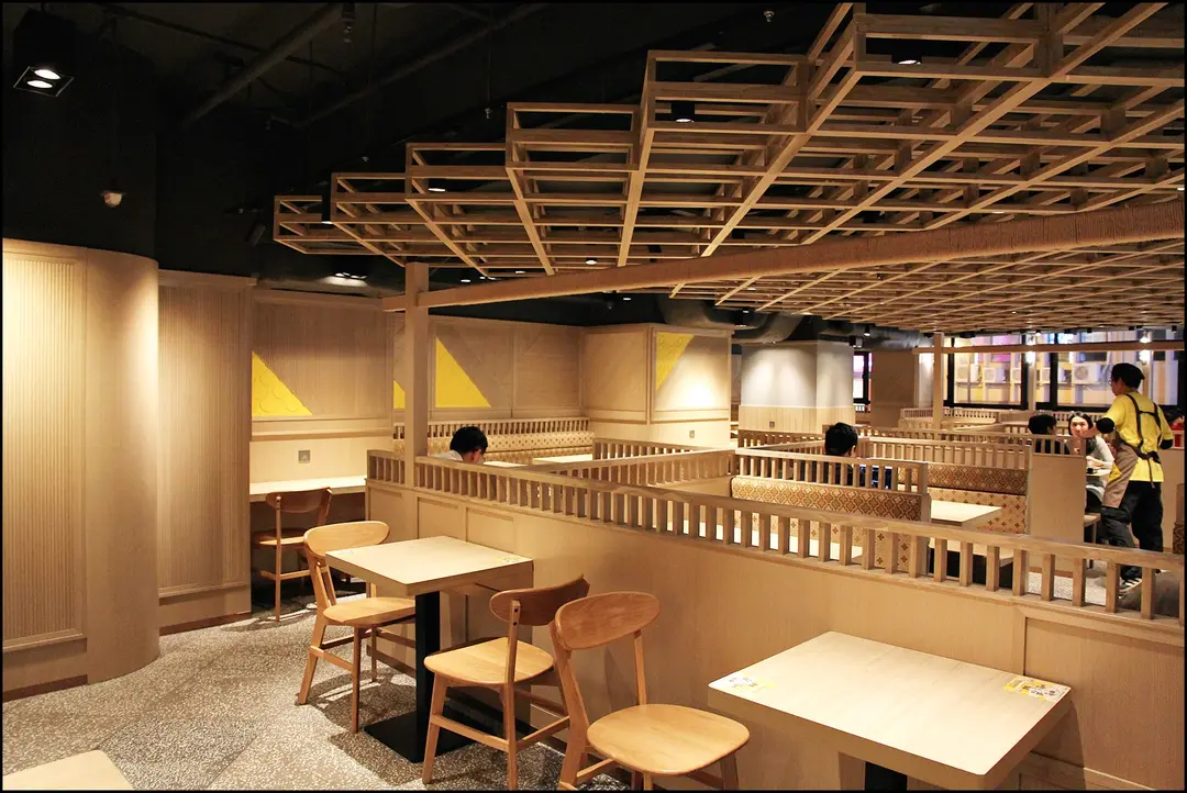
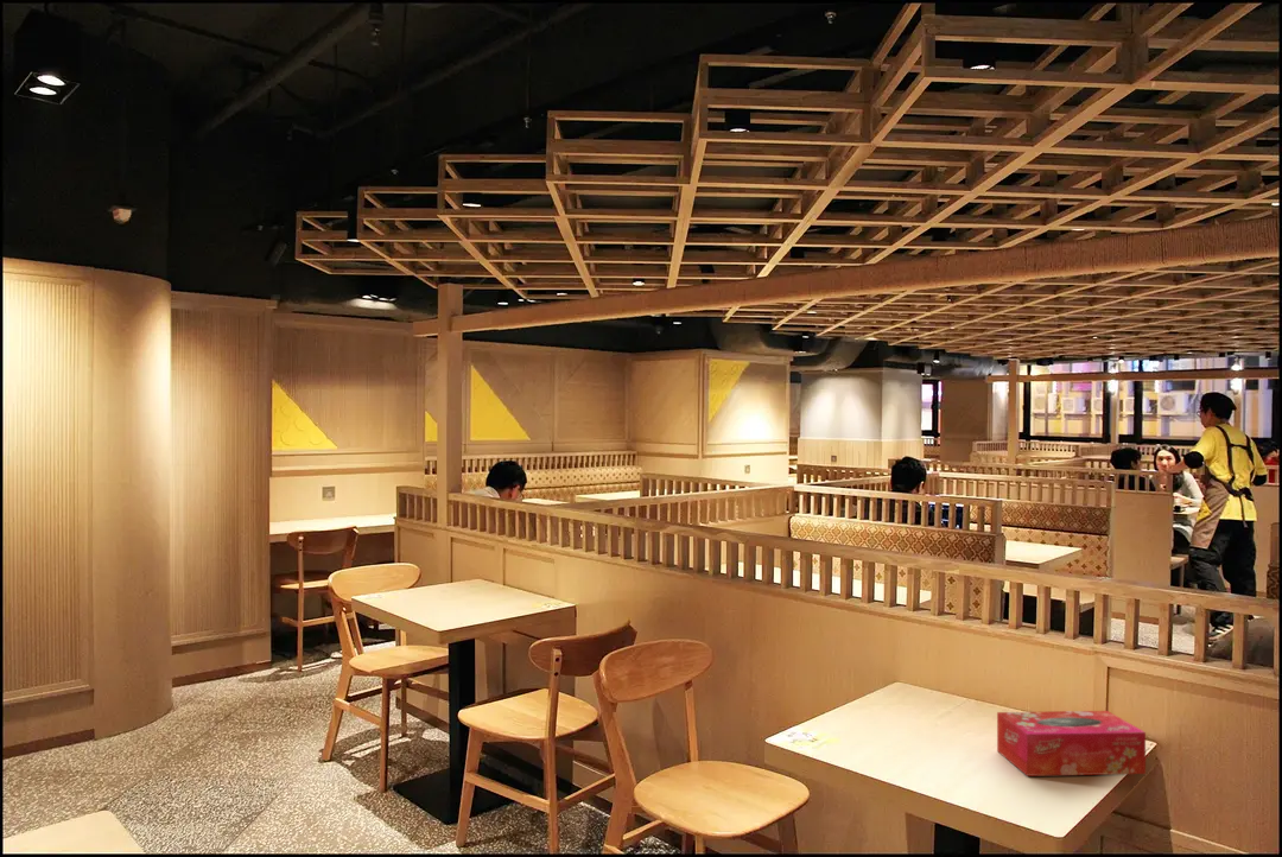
+ tissue box (1068, 742)
